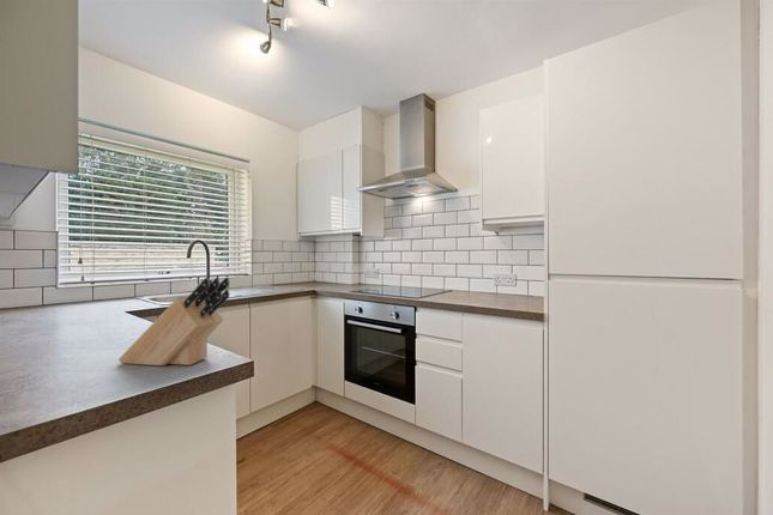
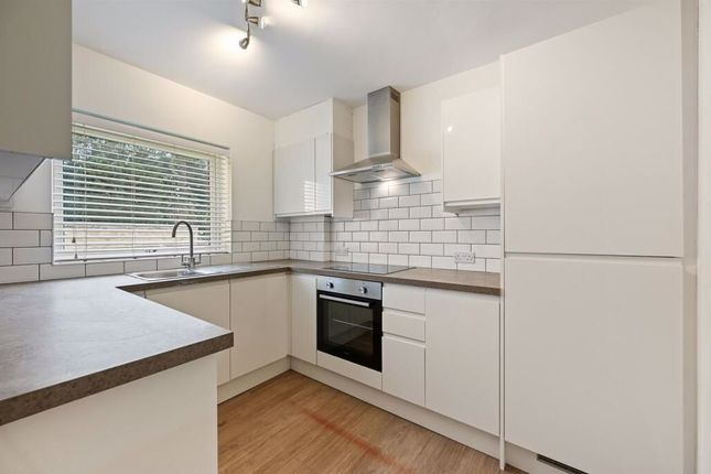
- knife block (179, 317)
